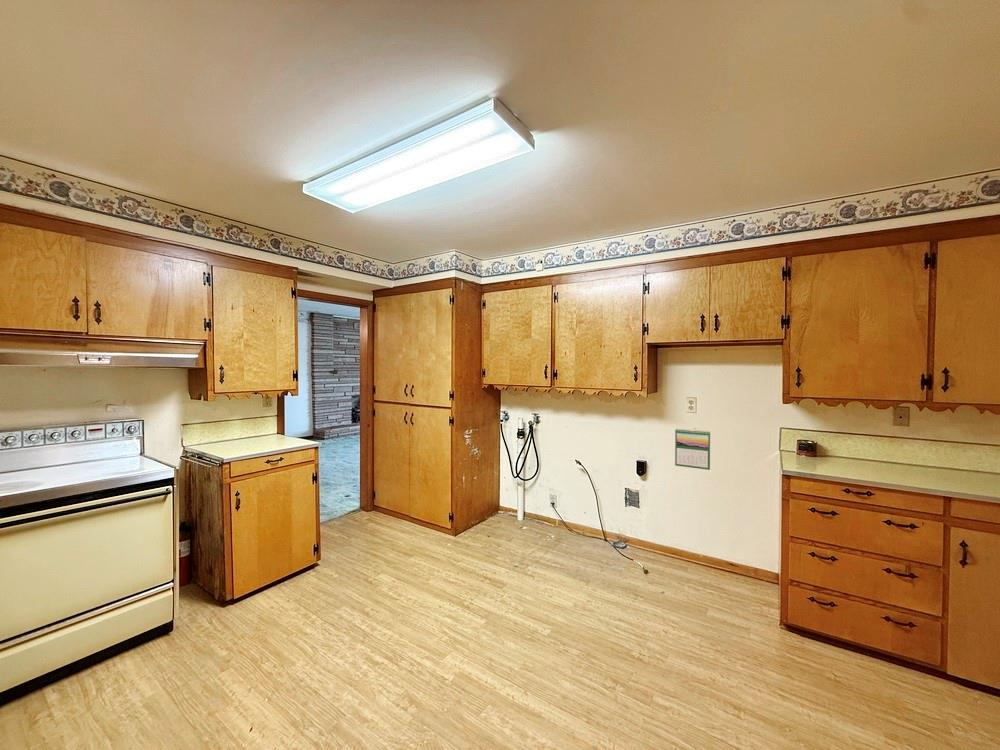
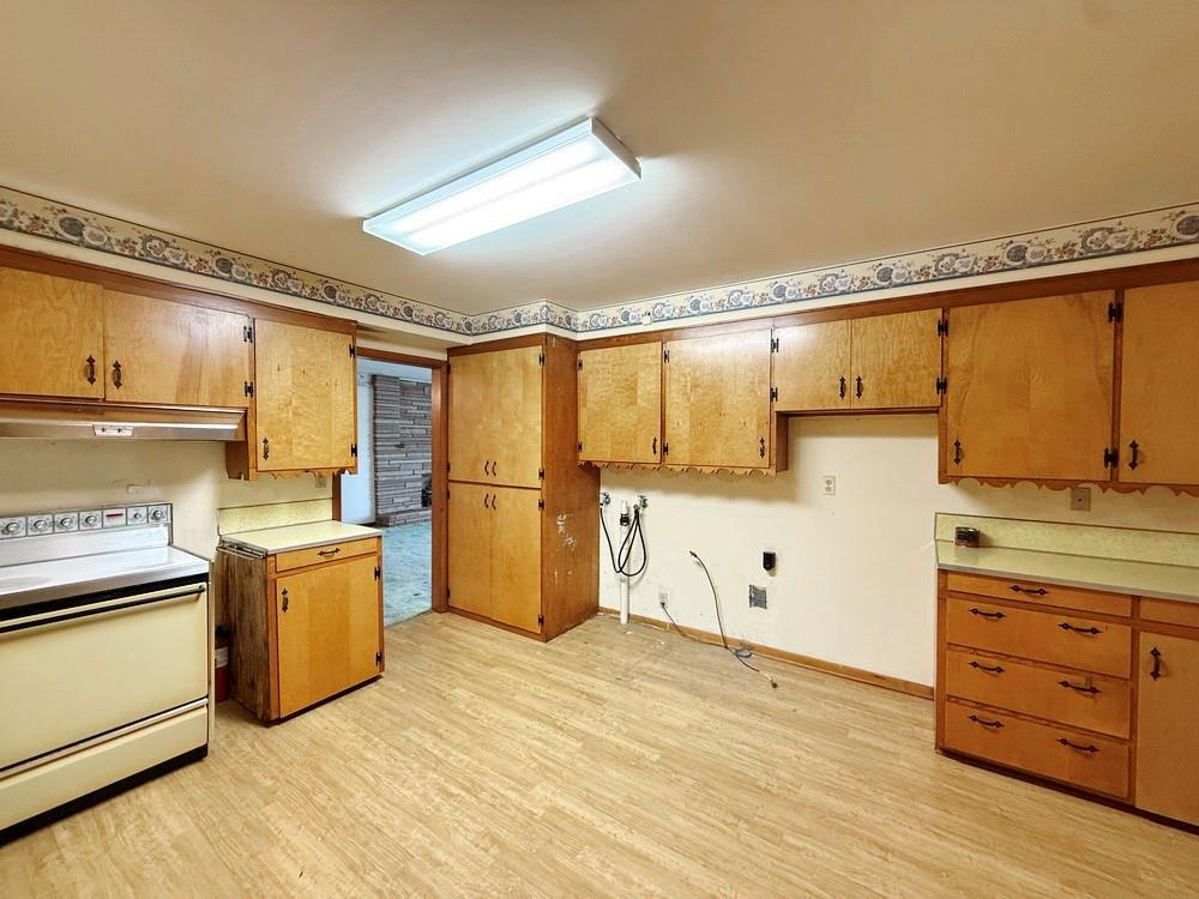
- calendar (692, 448)
